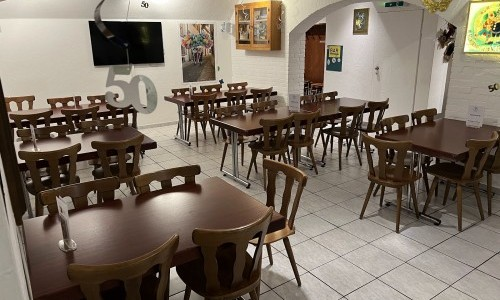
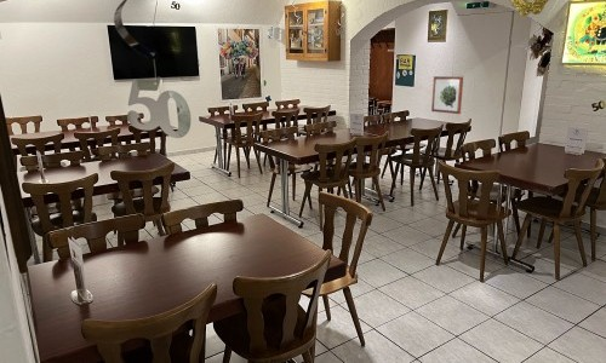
+ wall art (446, 94)
